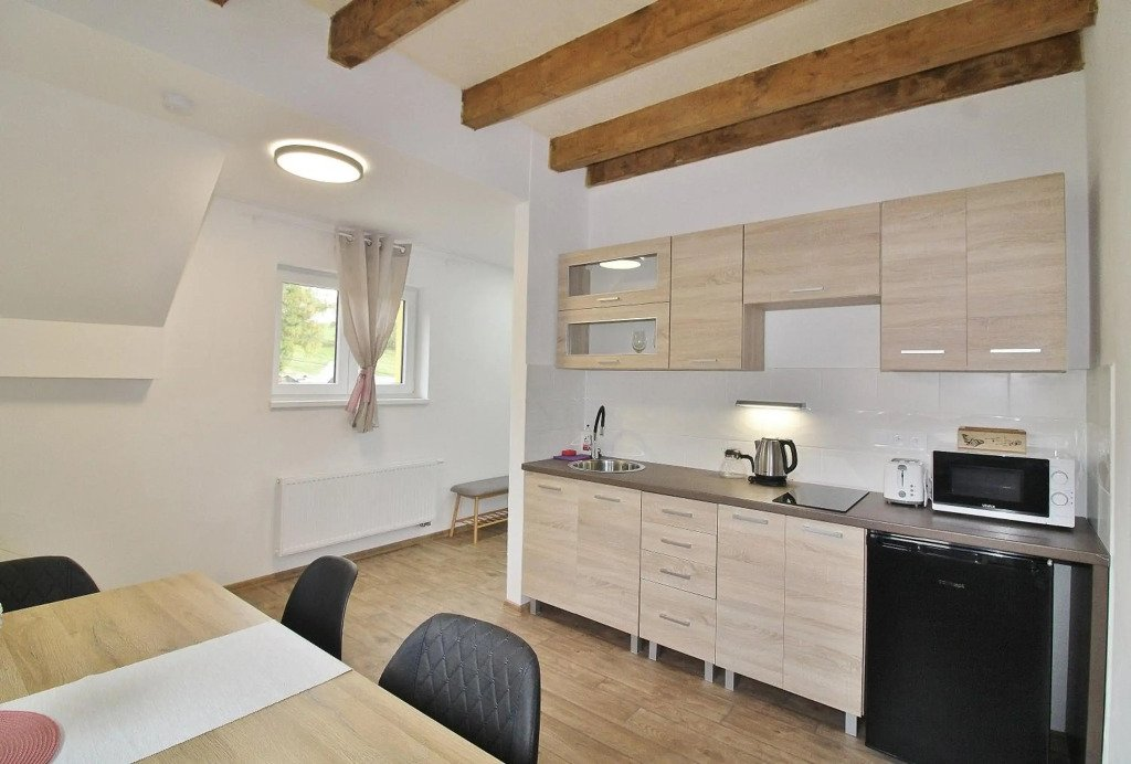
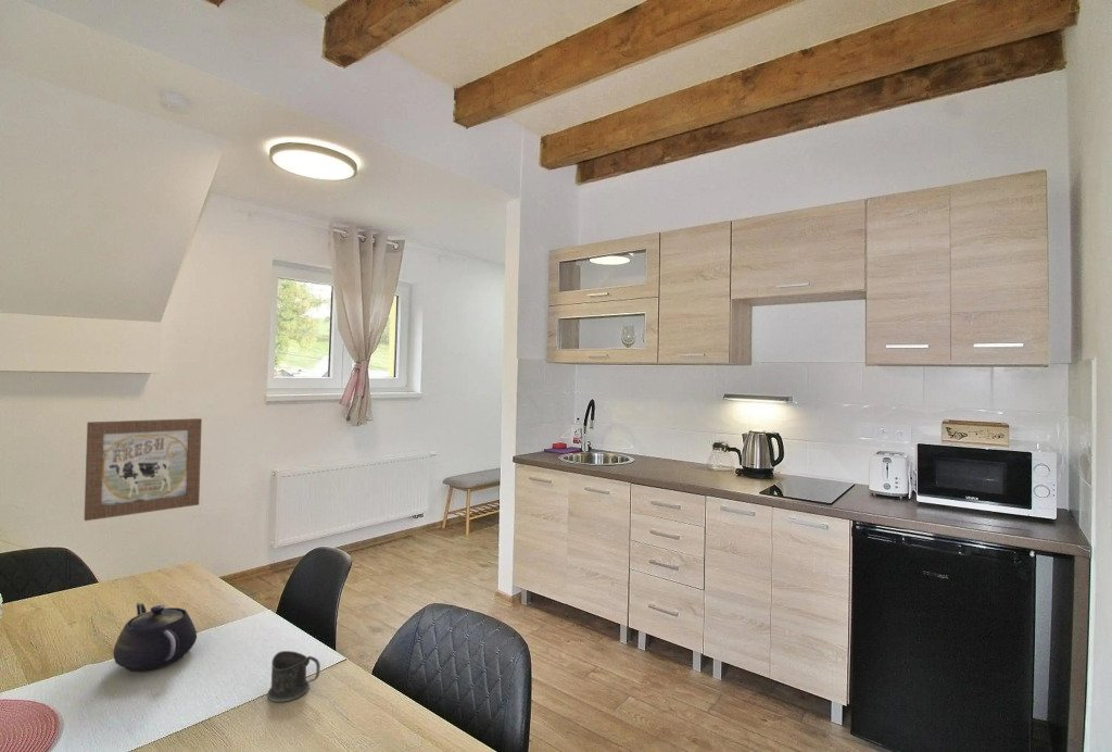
+ mug (296, 673)
+ teapot (155, 631)
+ wall art (147, 465)
